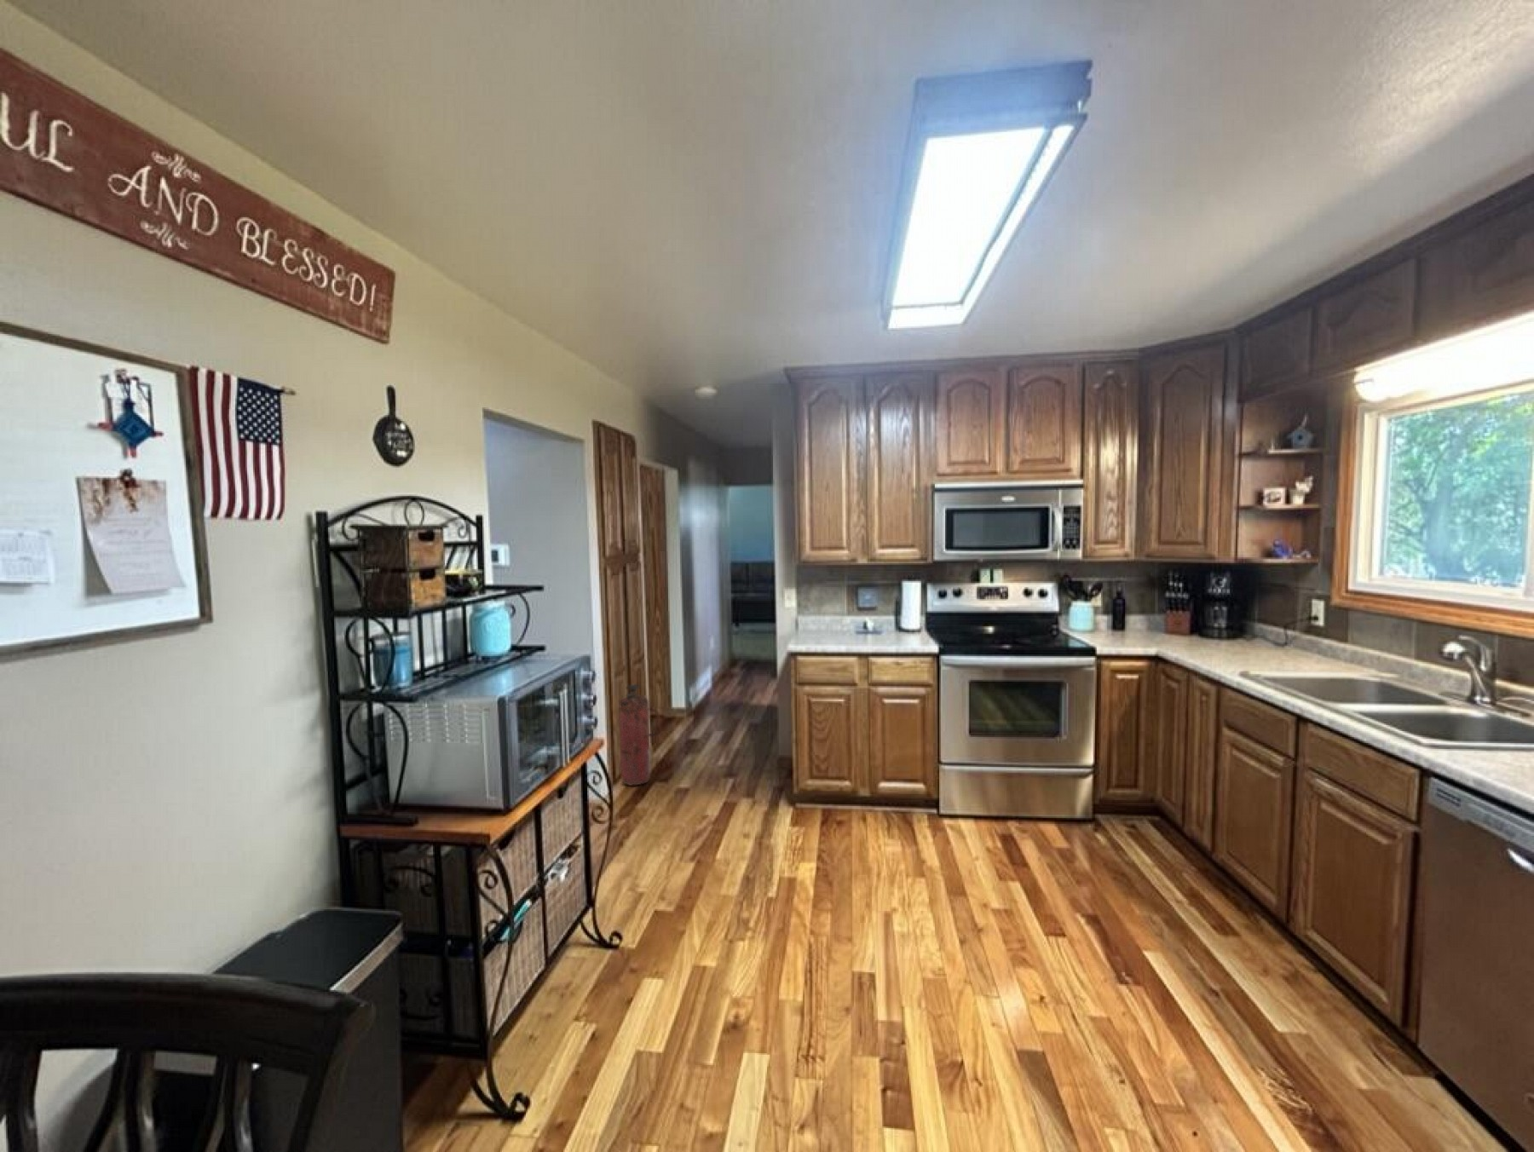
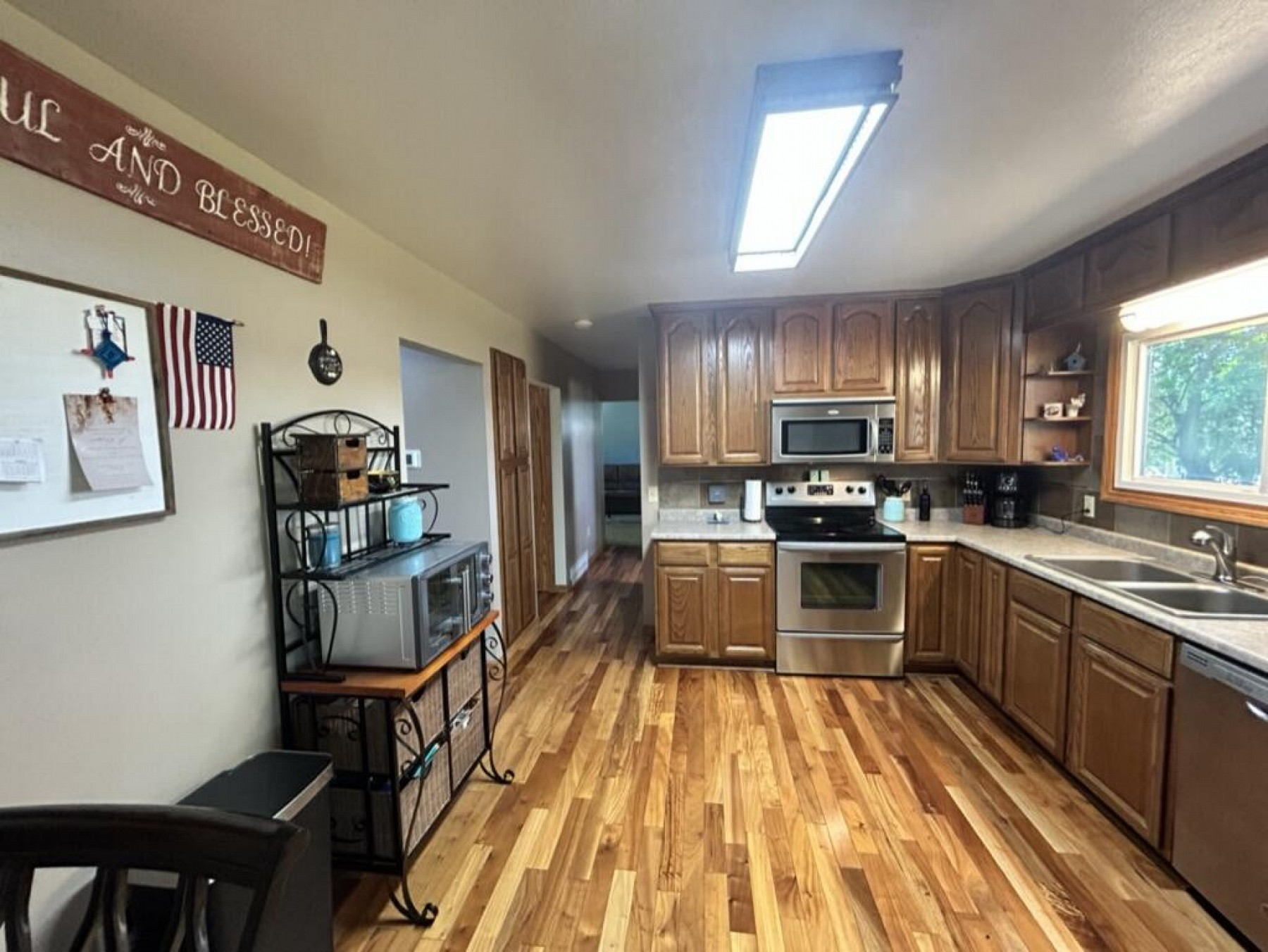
- fire extinguisher (639, 732)
